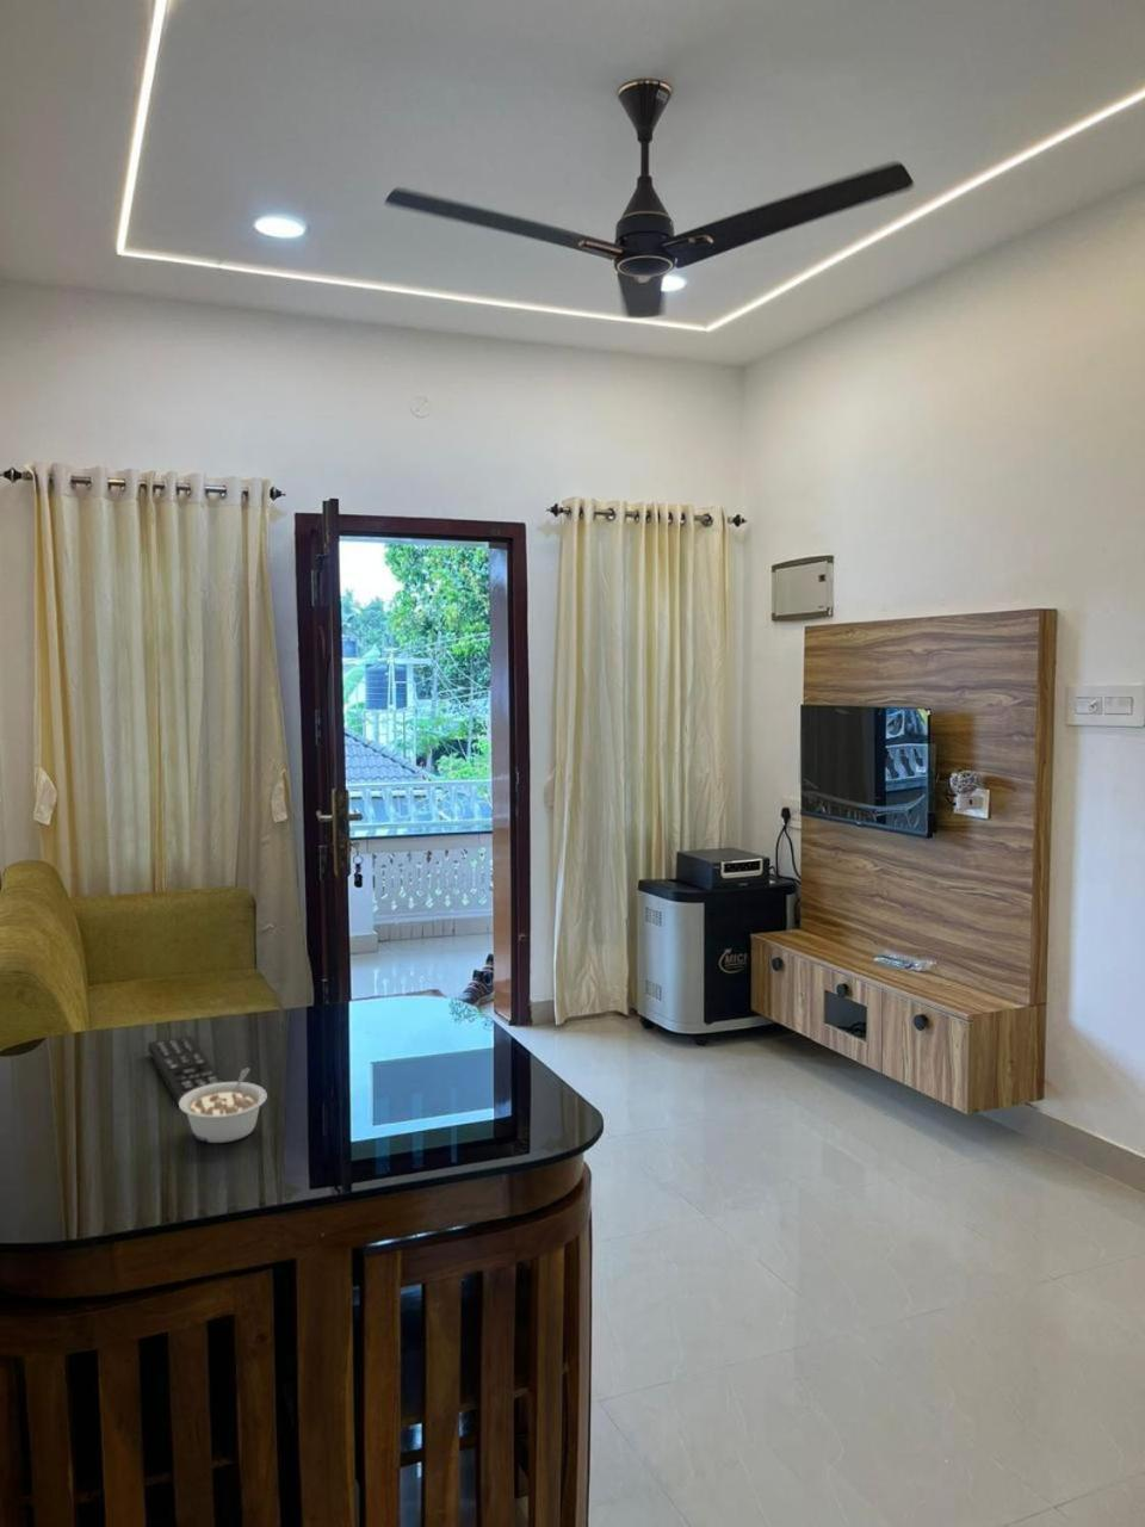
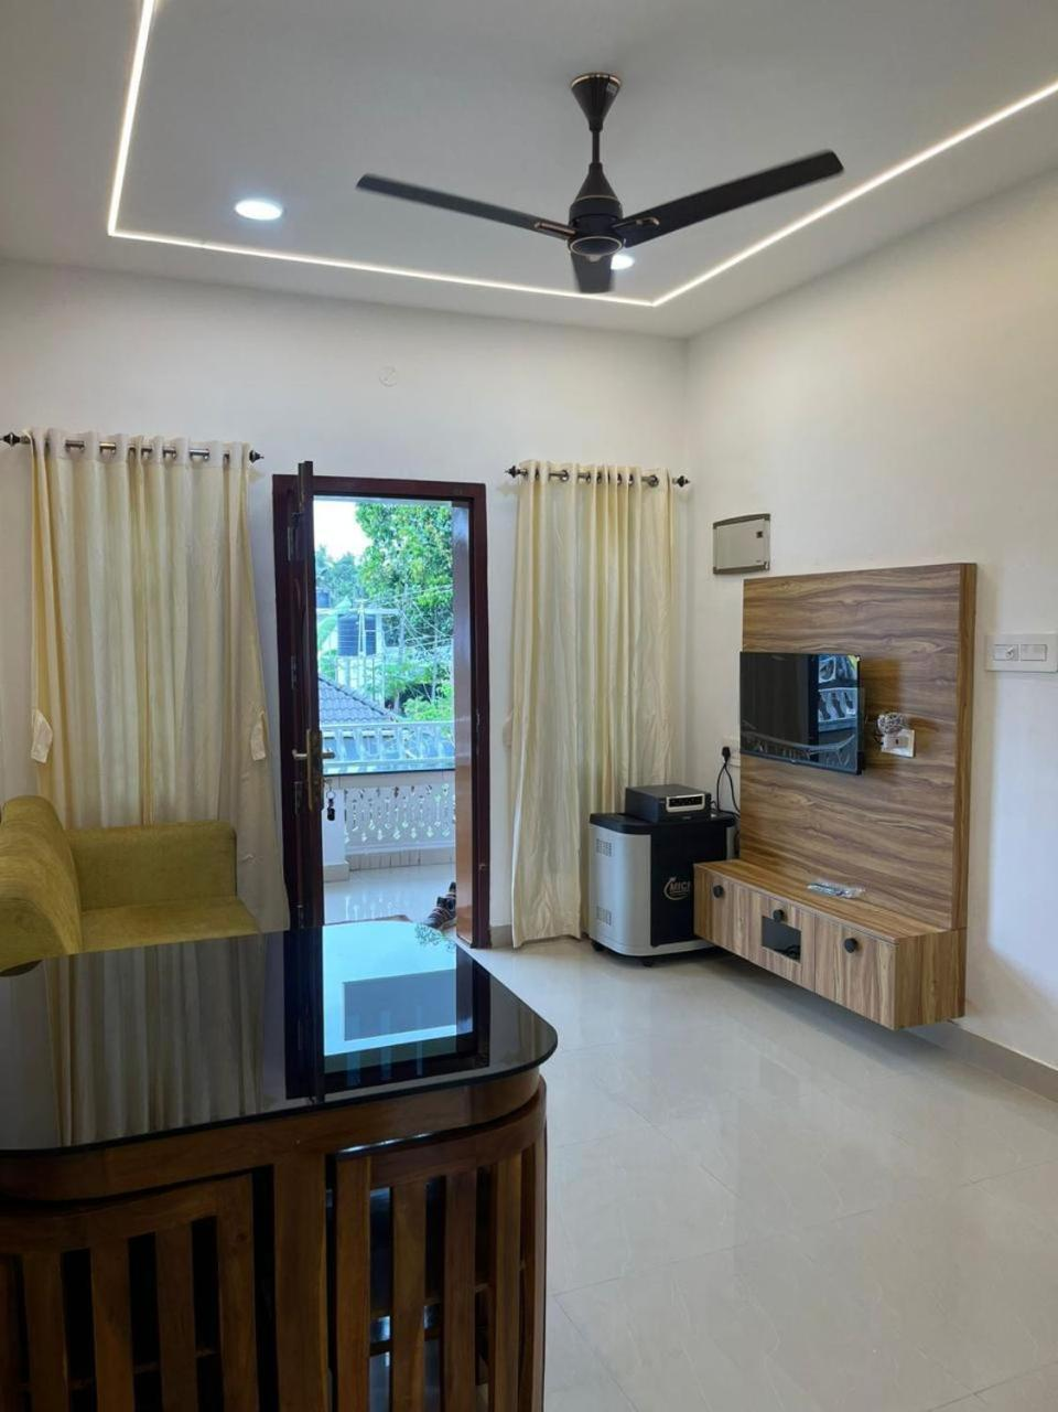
- remote control (186, 1068)
- legume (221, 1110)
